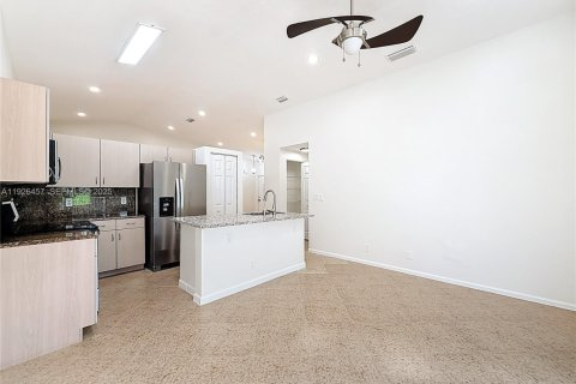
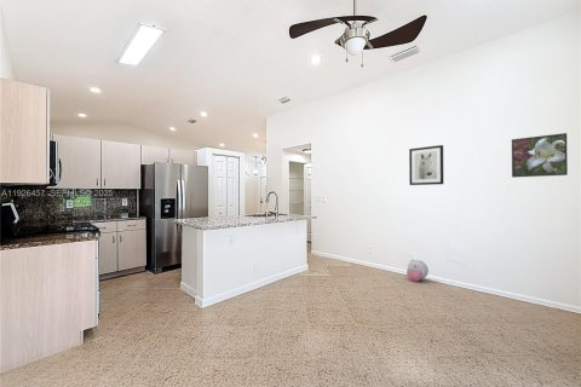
+ wall art (425, 166)
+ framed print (537, 156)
+ plush toy (416, 270)
